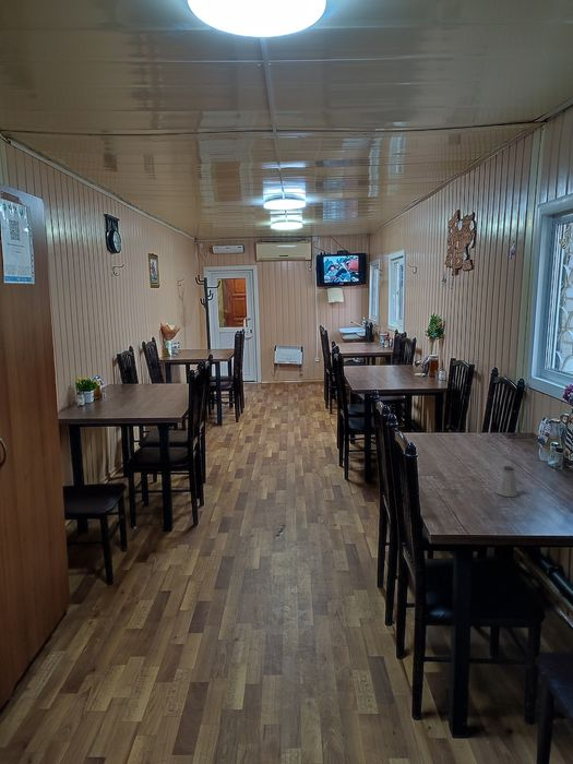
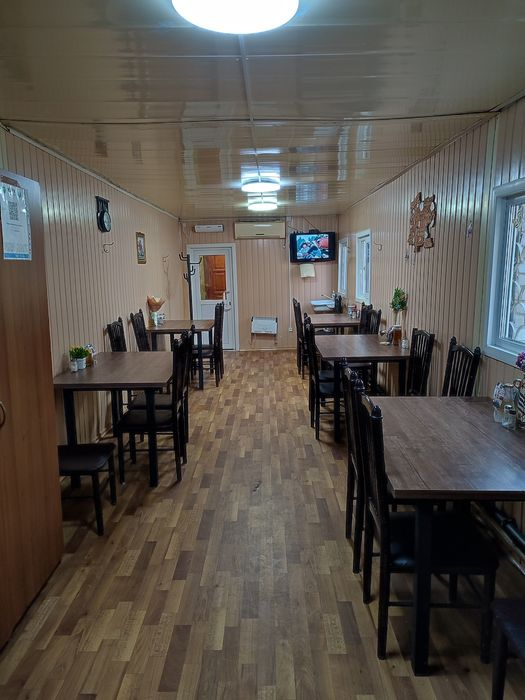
- saltshaker (508, 480)
